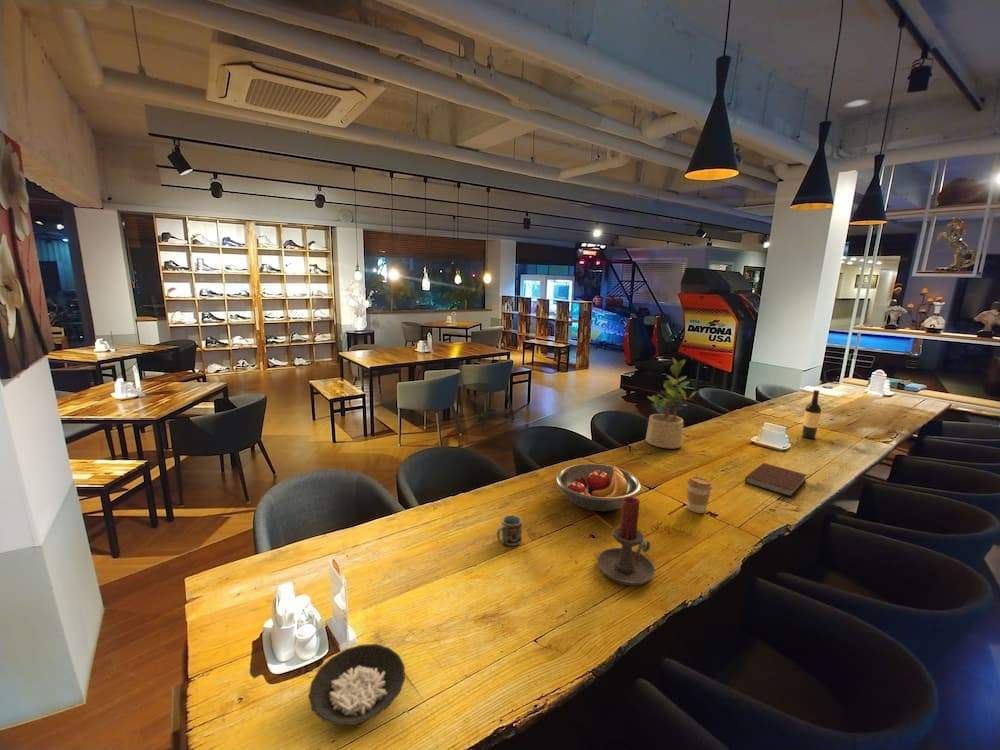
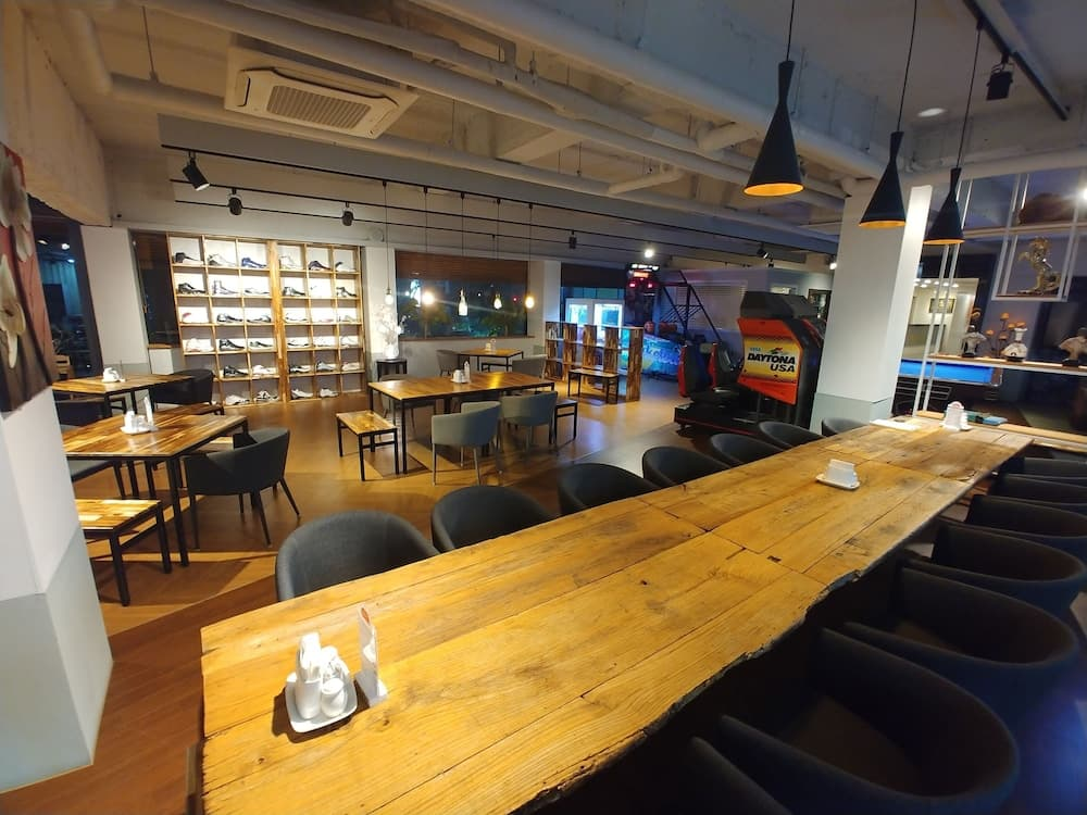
- cup (508, 531)
- wine bottle (812, 413)
- candle holder (632, 531)
- coffee cup (698, 494)
- fruit bowl (597, 487)
- notebook (776, 478)
- cereal bowl (358, 689)
- potted plant (666, 400)
